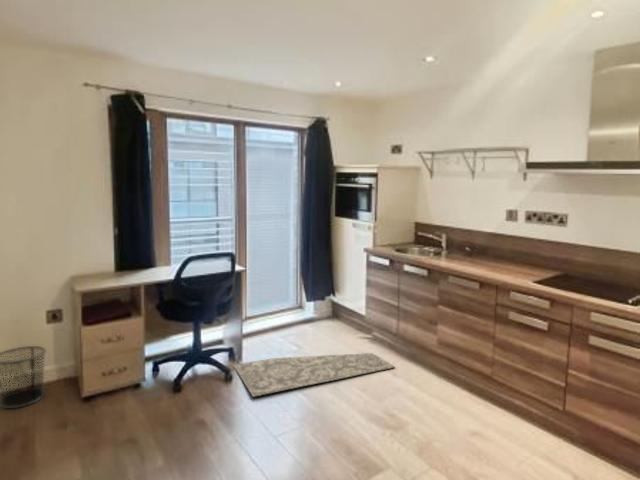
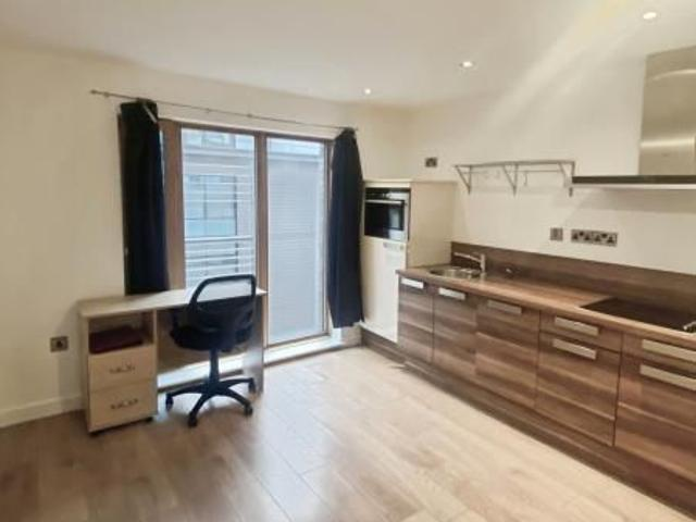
- trash can (20, 376)
- rug (313, 366)
